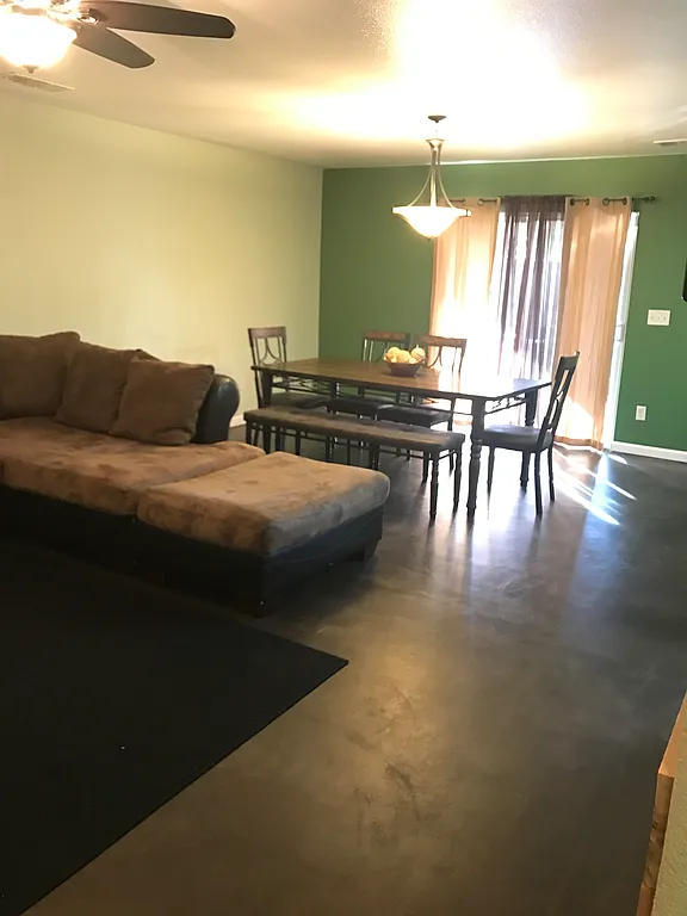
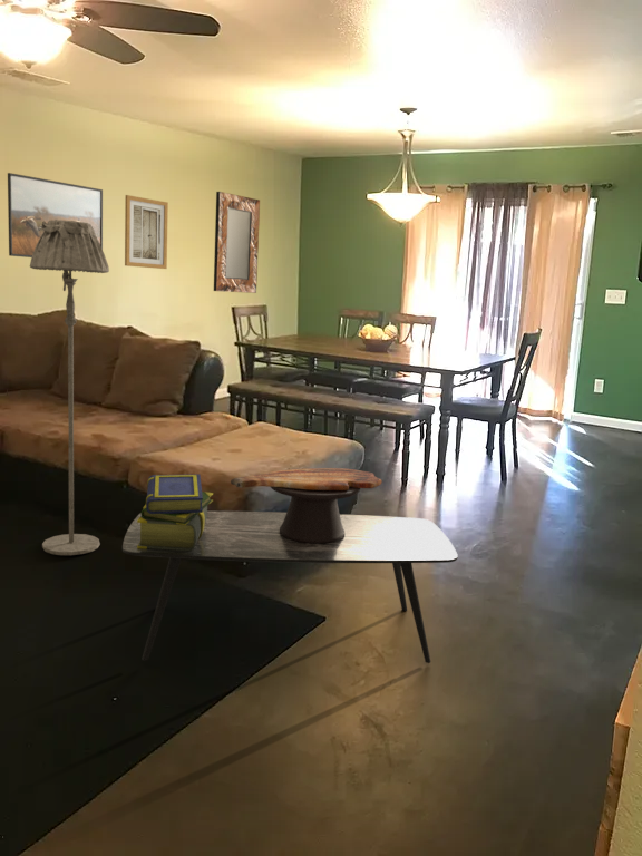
+ home mirror (237, 244)
+ floor lamp (70, 389)
+ coffee table (288, 561)
+ wall art (146, 233)
+ stack of books (175, 509)
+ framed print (58, 220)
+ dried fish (307, 504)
